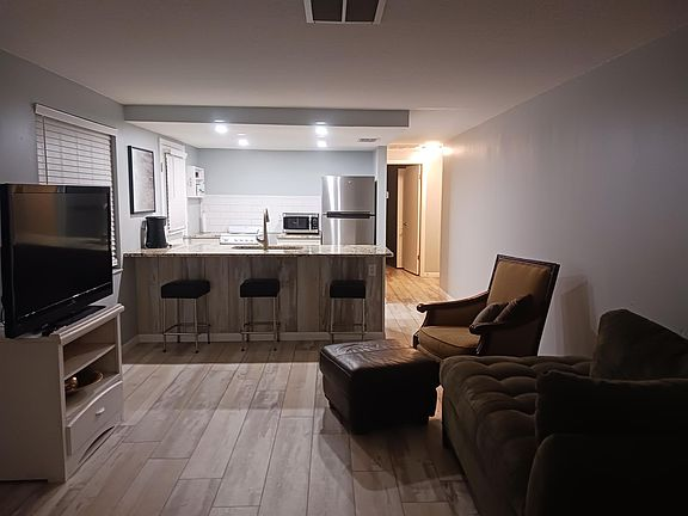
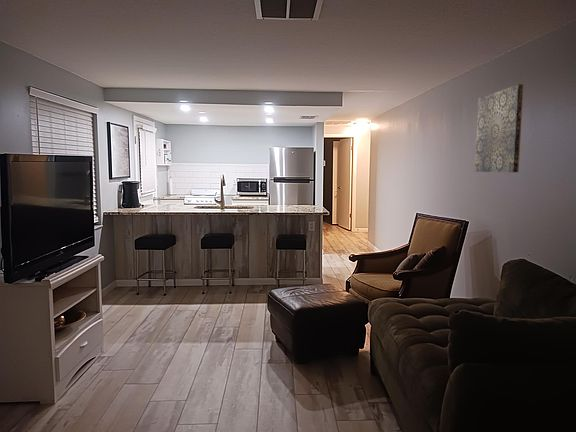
+ wall art (496, 132)
